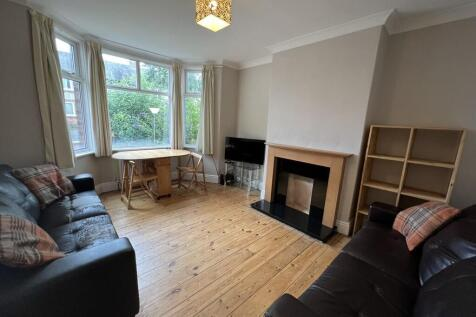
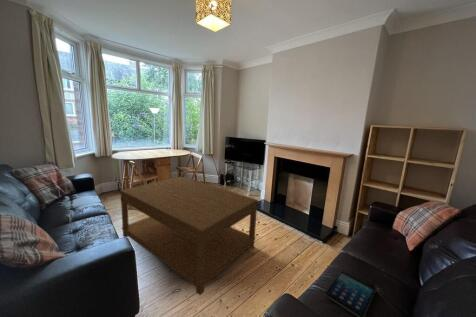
+ tablet (350, 292)
+ coffee table (187, 218)
